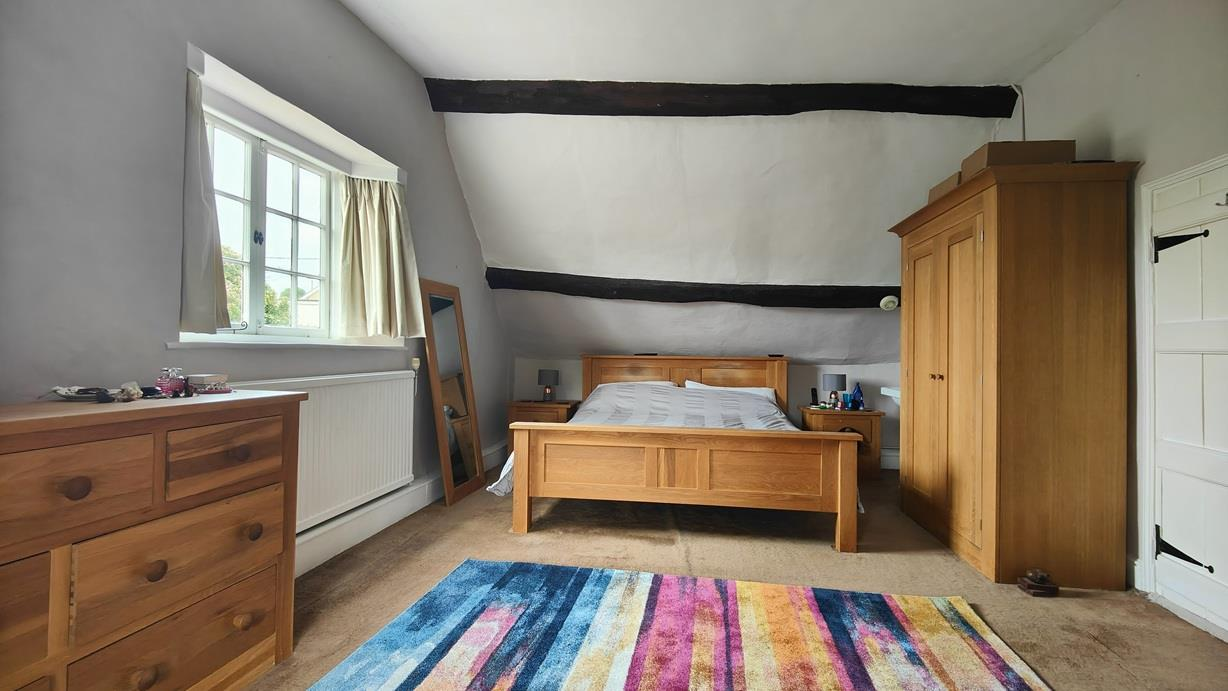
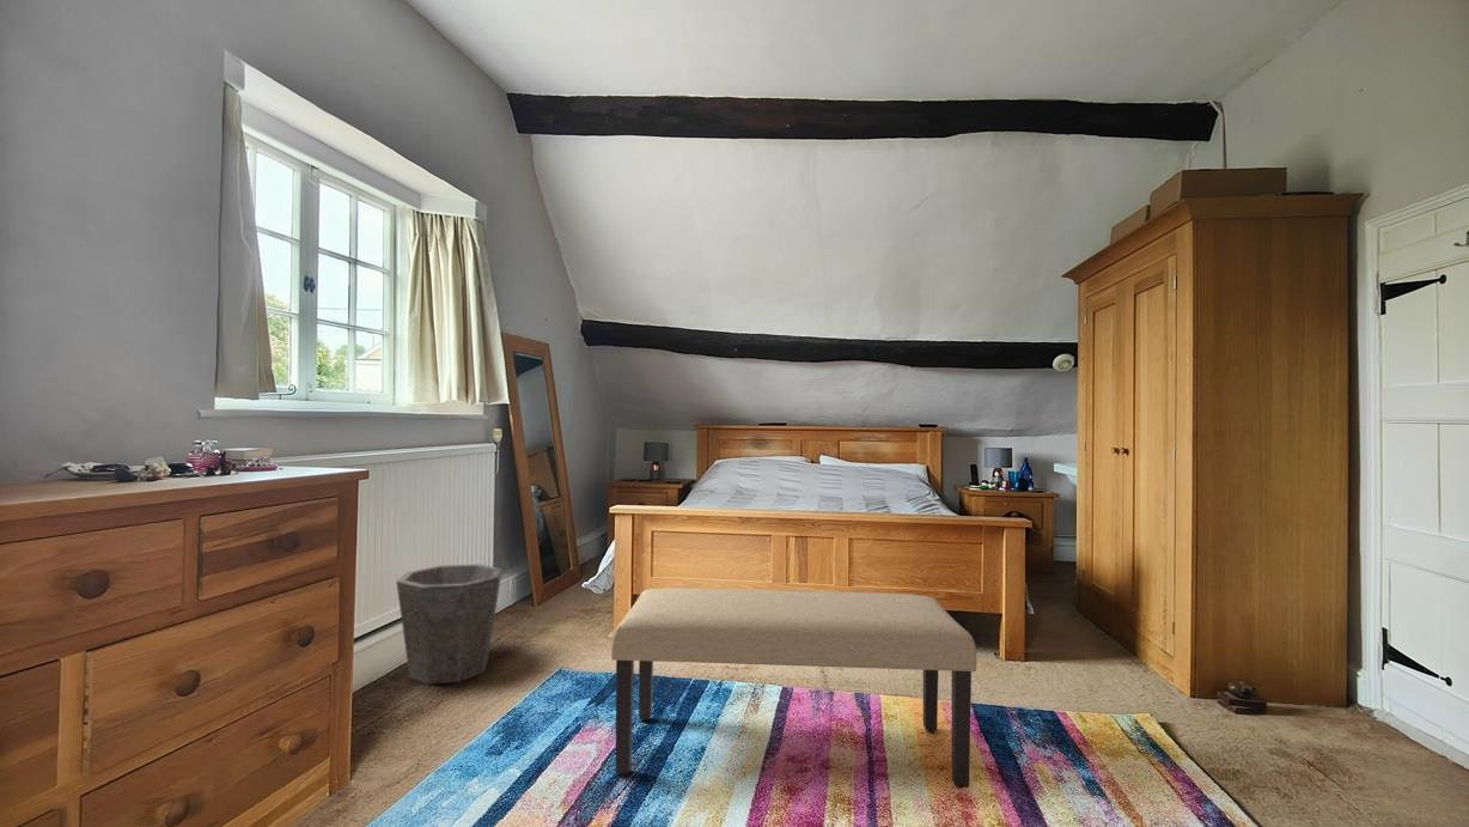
+ waste bin (450, 622)
+ bench (788, 664)
